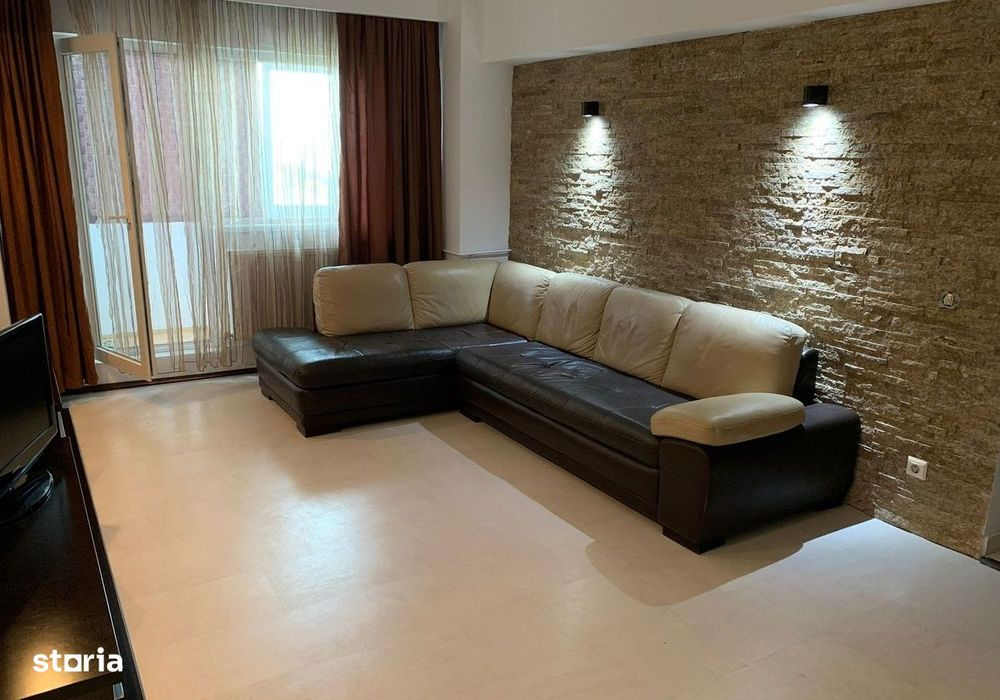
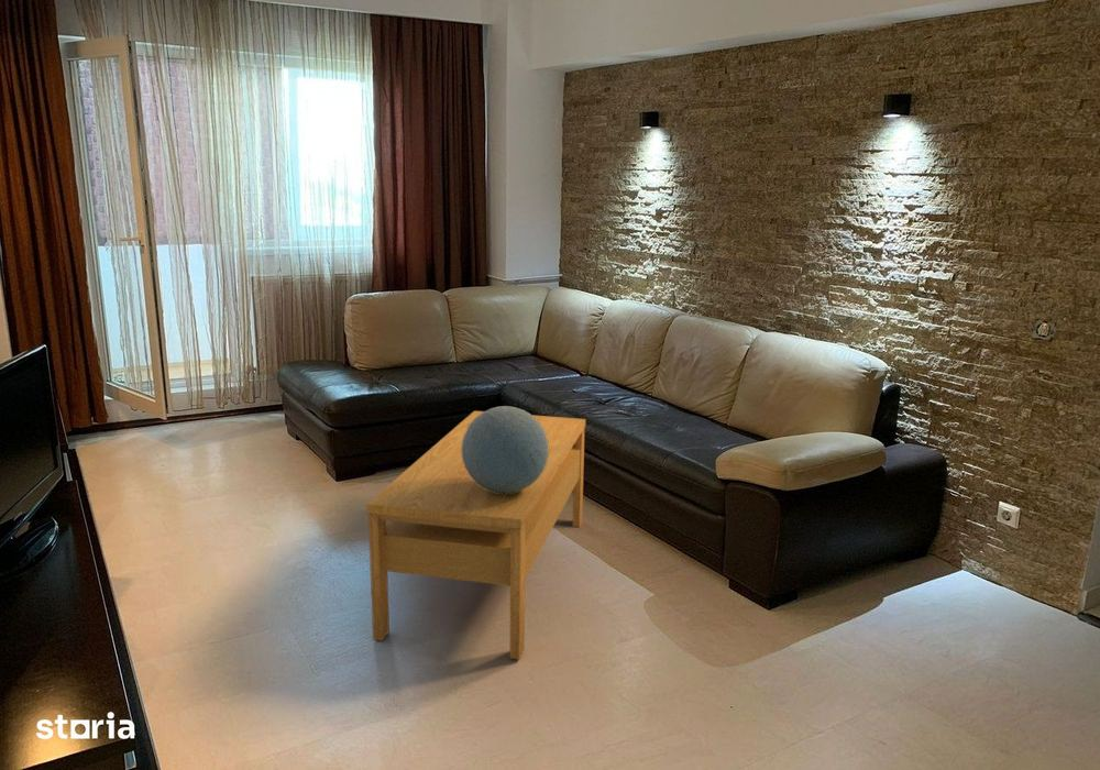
+ coffee table (493, 514)
+ decorative orb (505, 449)
